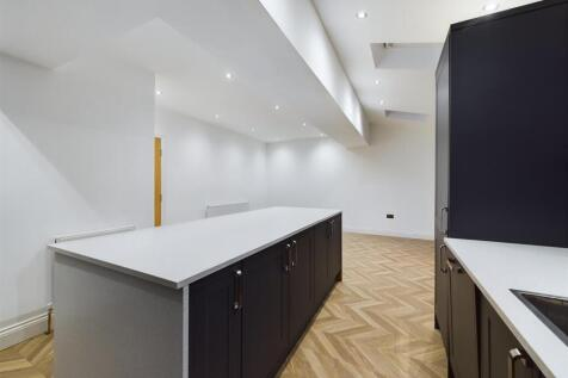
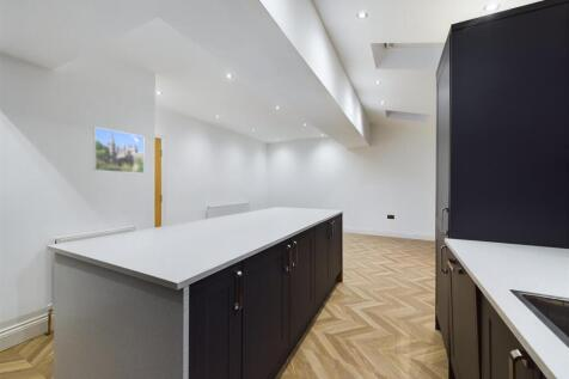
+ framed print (121, 152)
